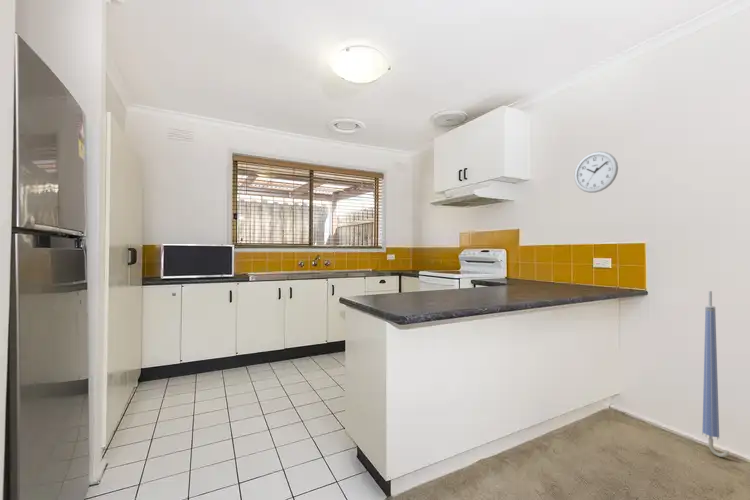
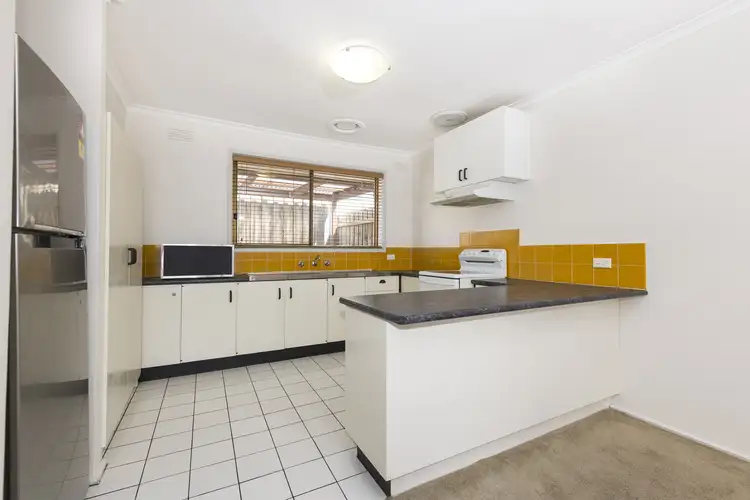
- umbrella (715, 373)
- wall clock (594, 172)
